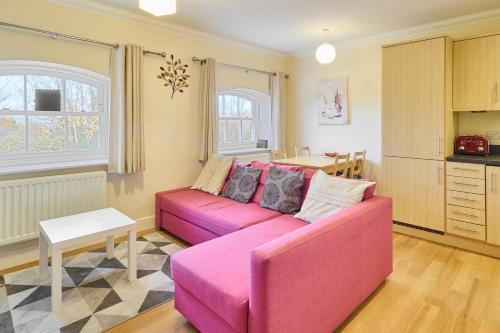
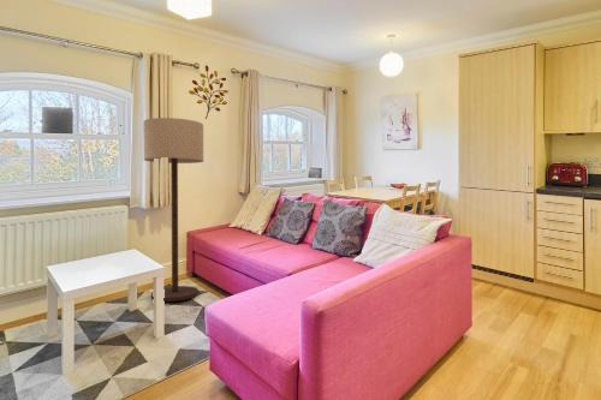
+ floor lamp (174, 209)
